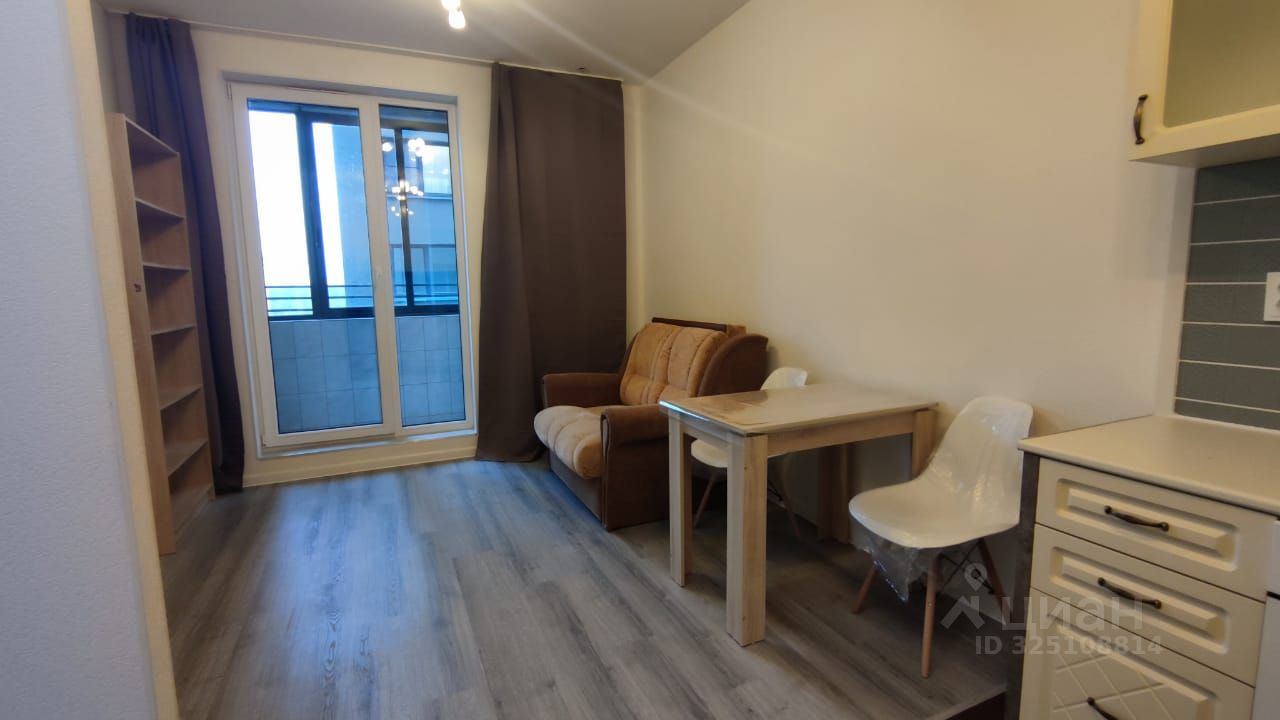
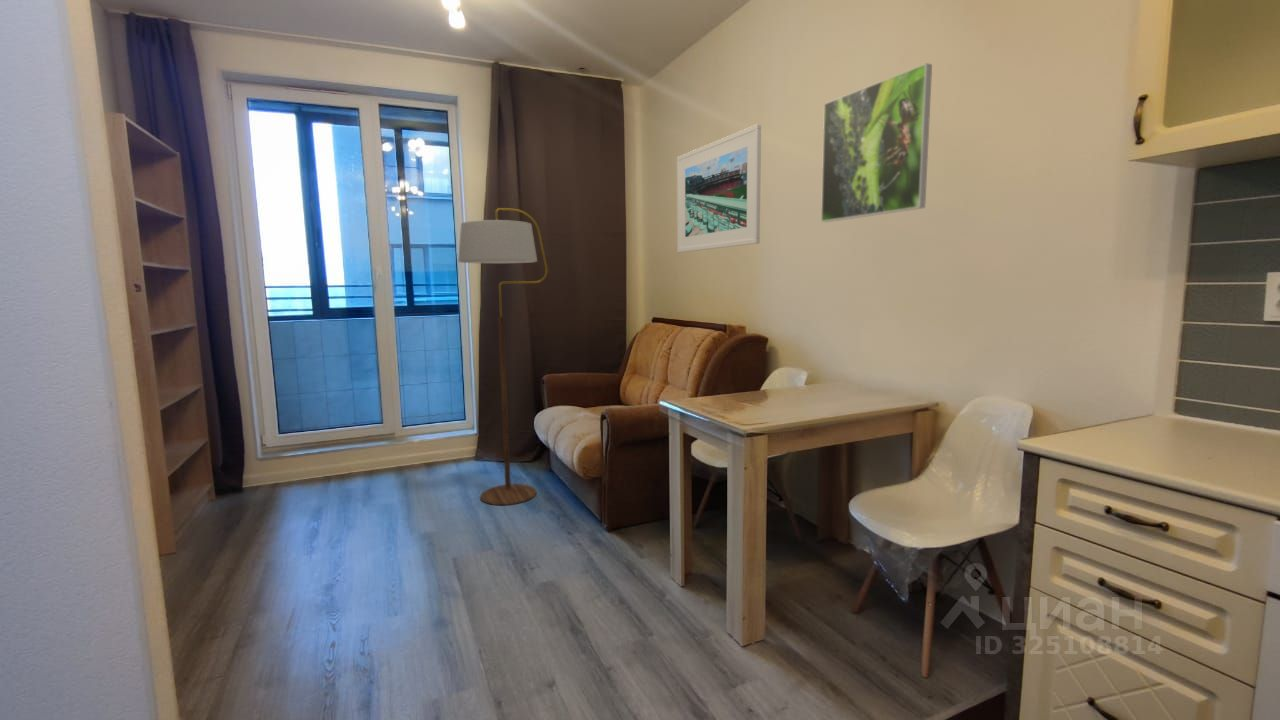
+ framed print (714, 196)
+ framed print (870, 151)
+ floor lamp (504, 355)
